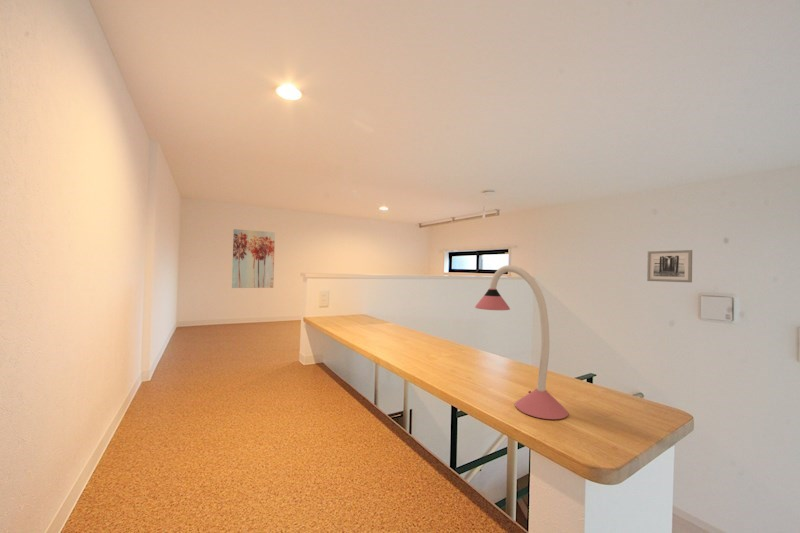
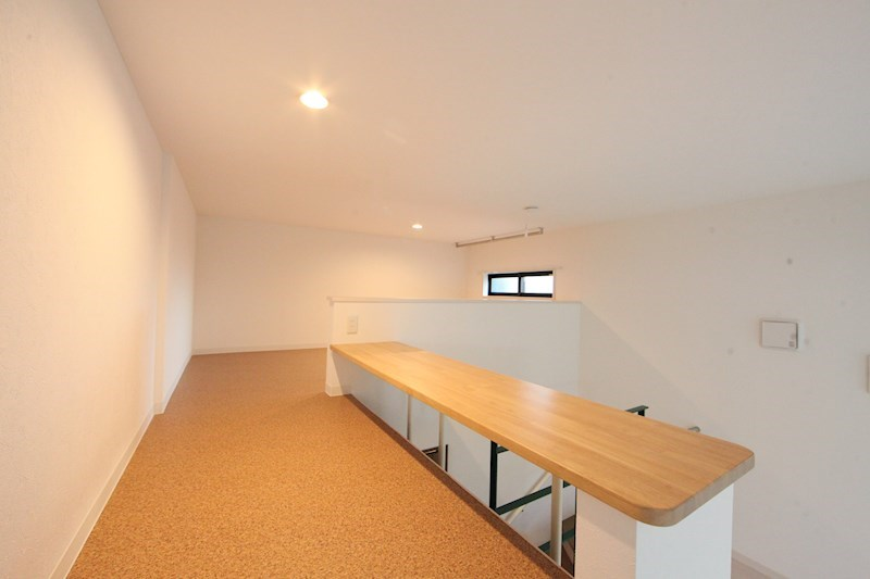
- wall art (254, 259)
- wall art (668, 266)
- desk lamp (541, 332)
